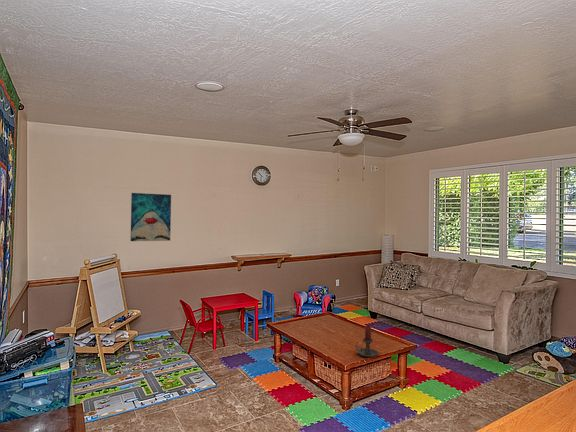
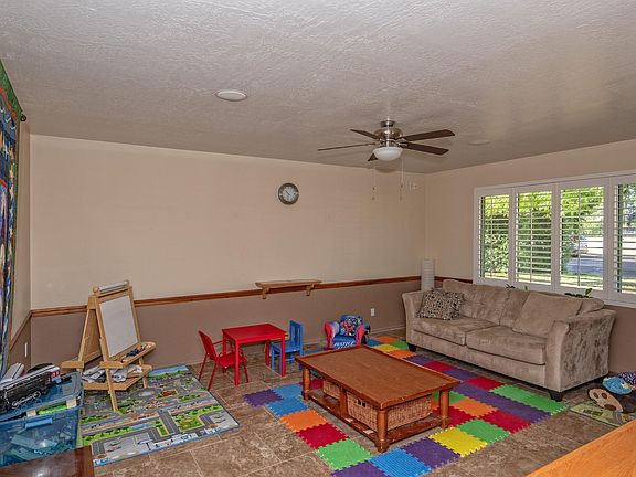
- candle holder (365, 339)
- wall art (151, 217)
